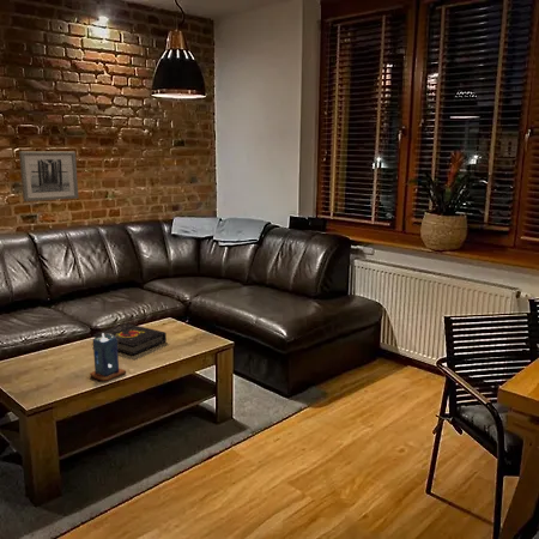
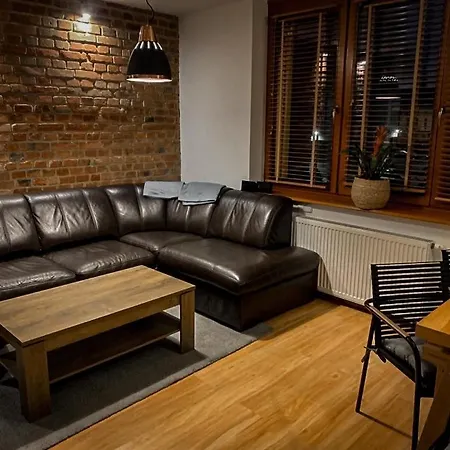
- candle (107, 353)
- book (129, 338)
- wall art (49, 175)
